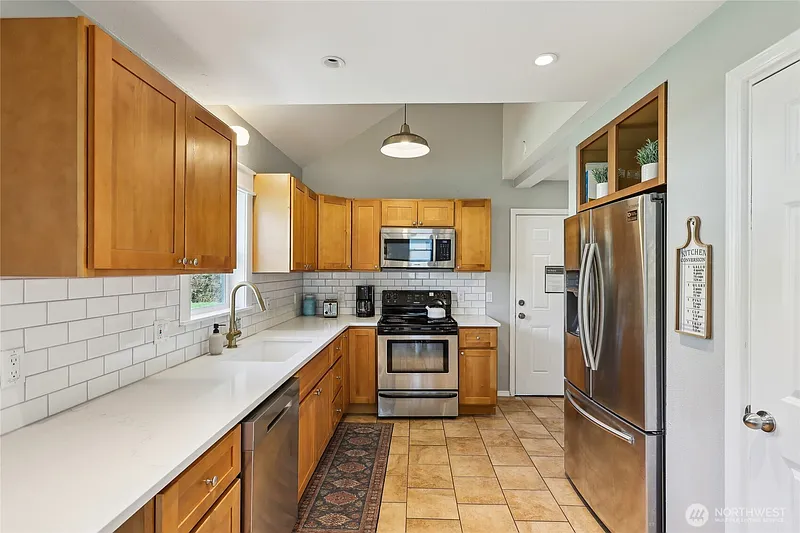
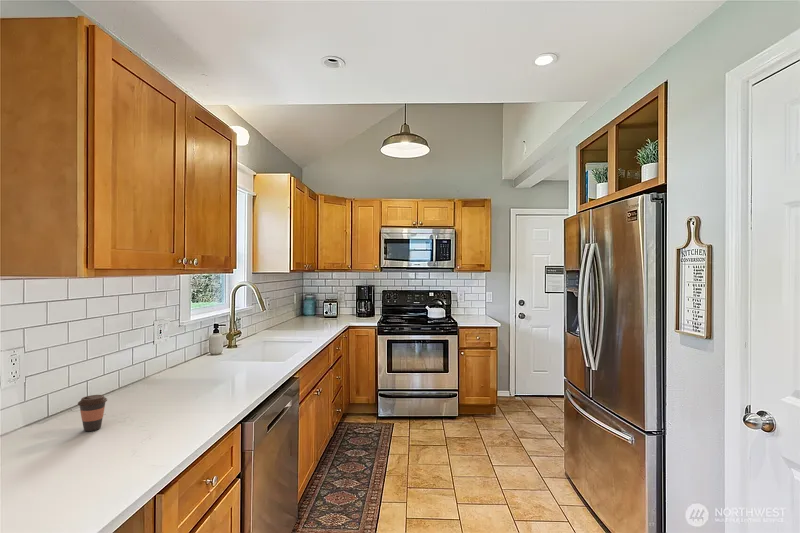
+ coffee cup (92, 413)
